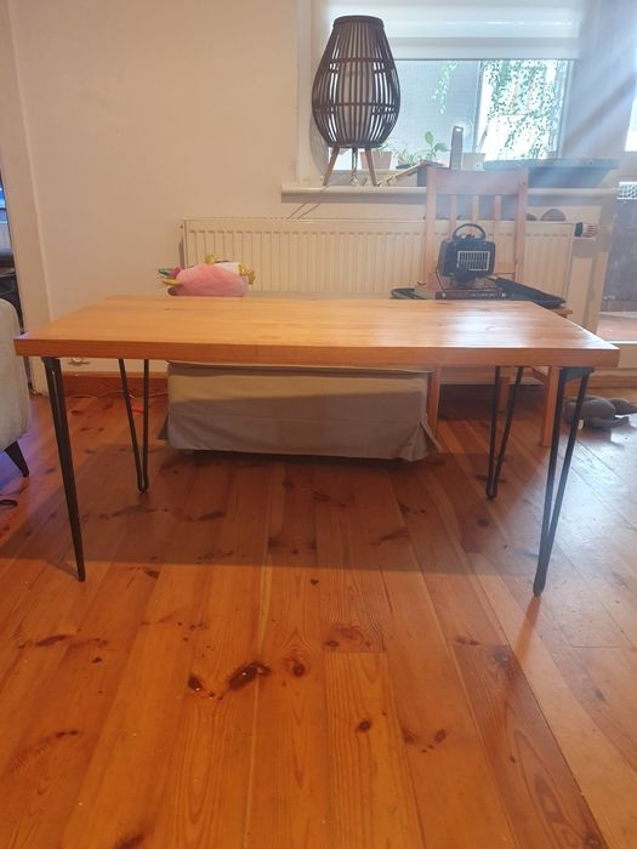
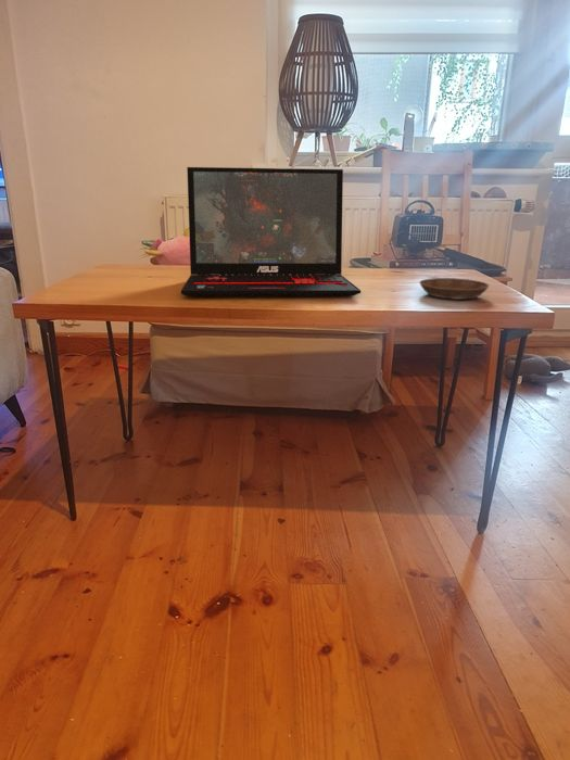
+ laptop (268, 228)
+ saucer (453, 289)
